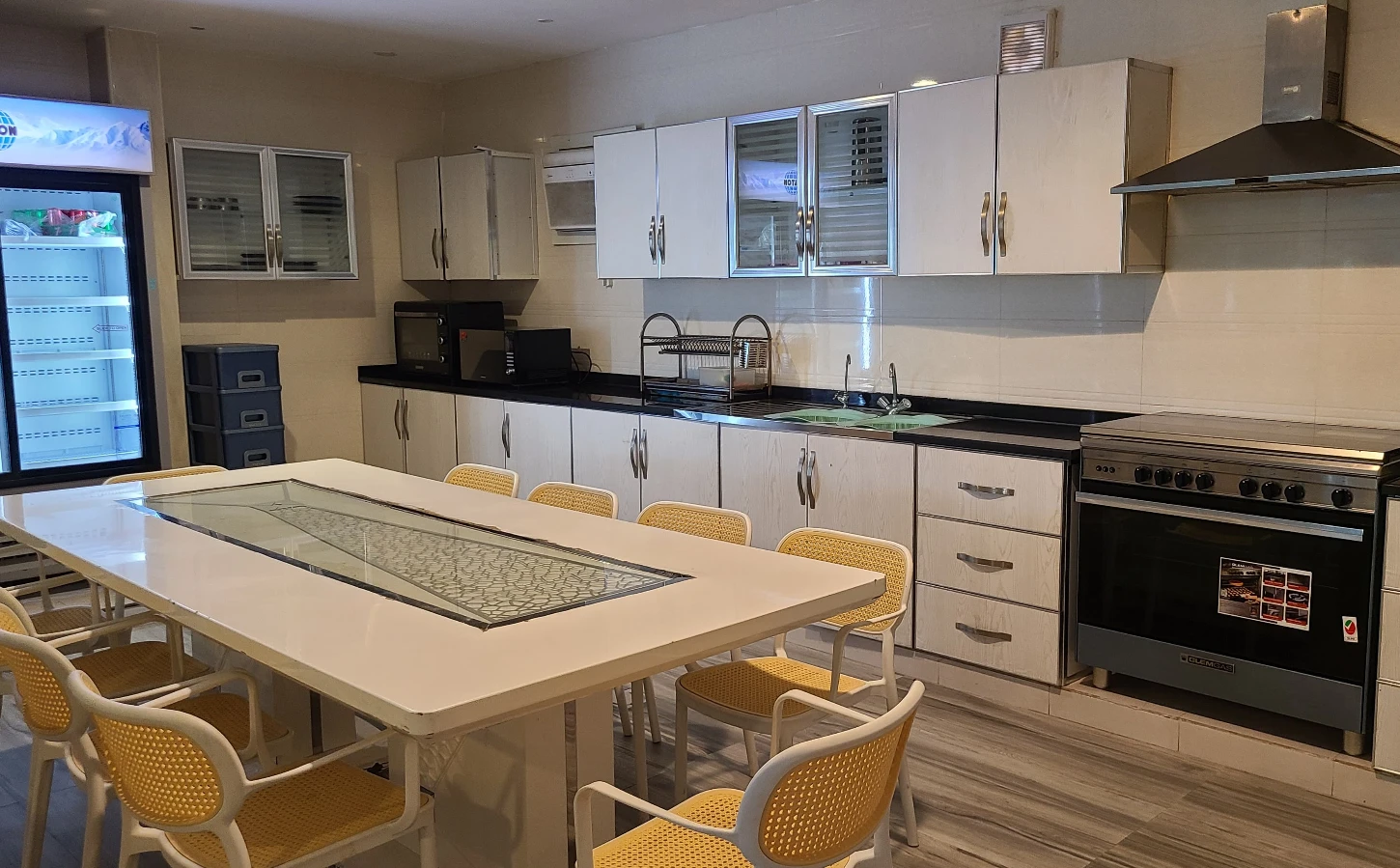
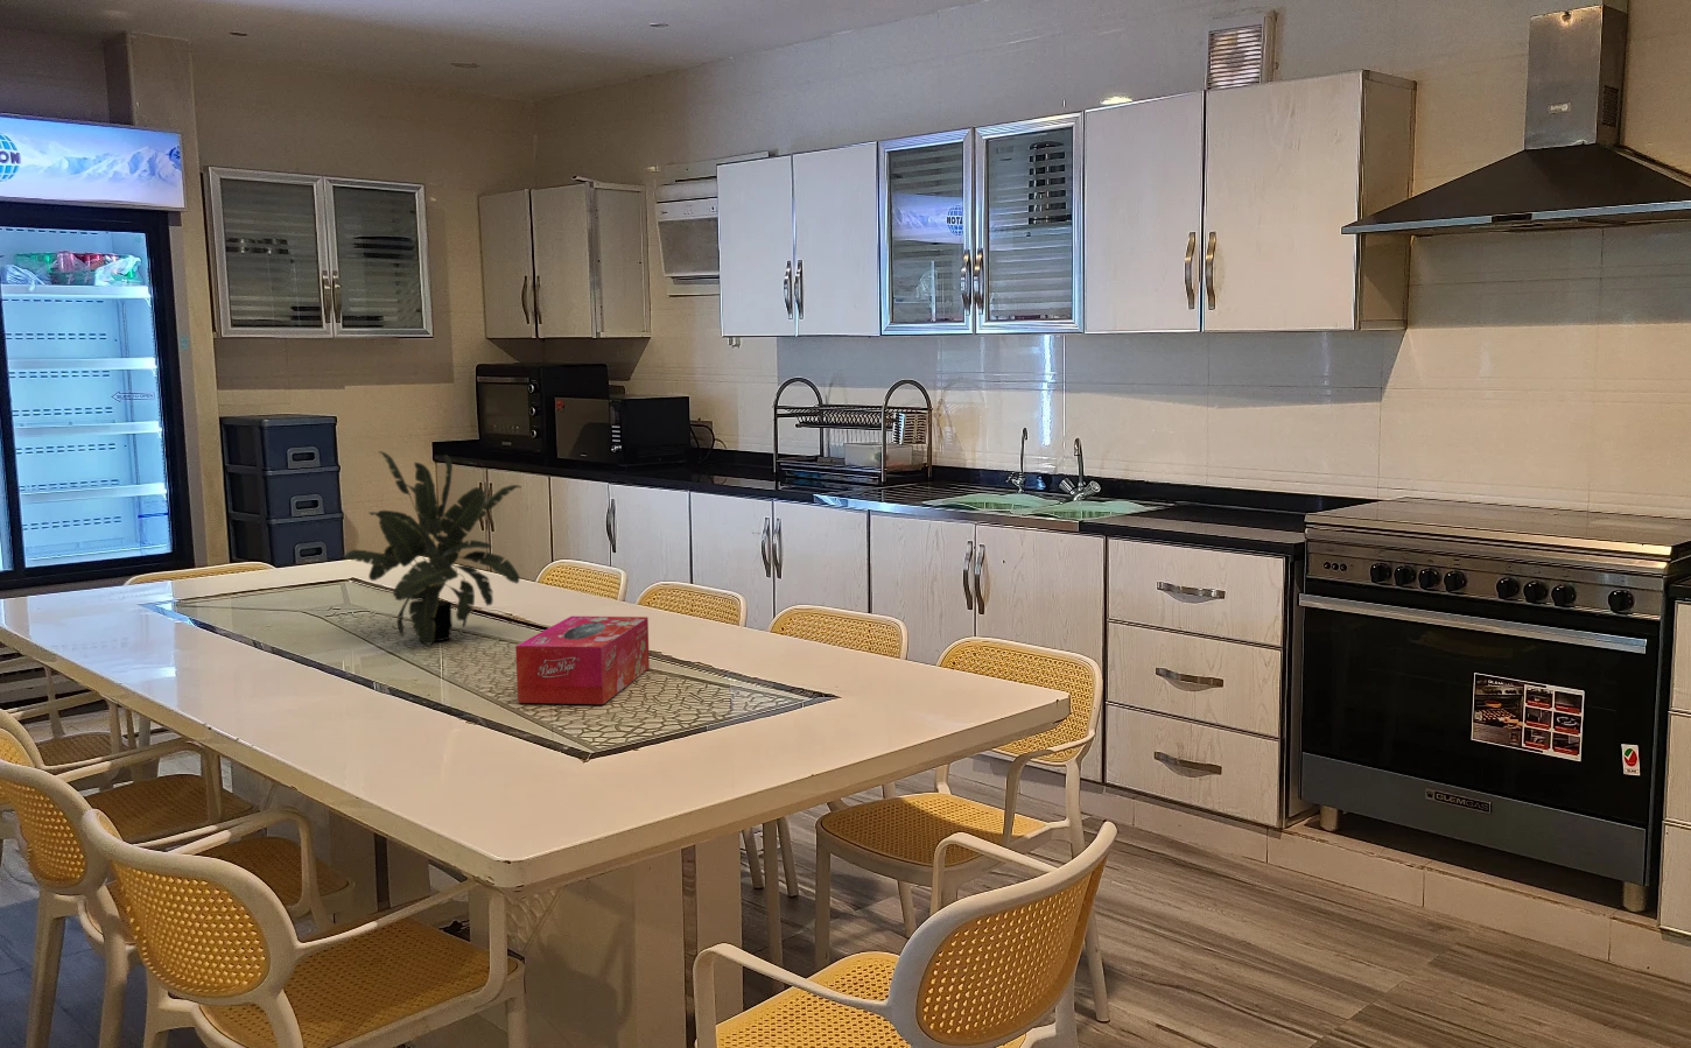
+ tissue box (586, 658)
+ potted plant (430, 545)
